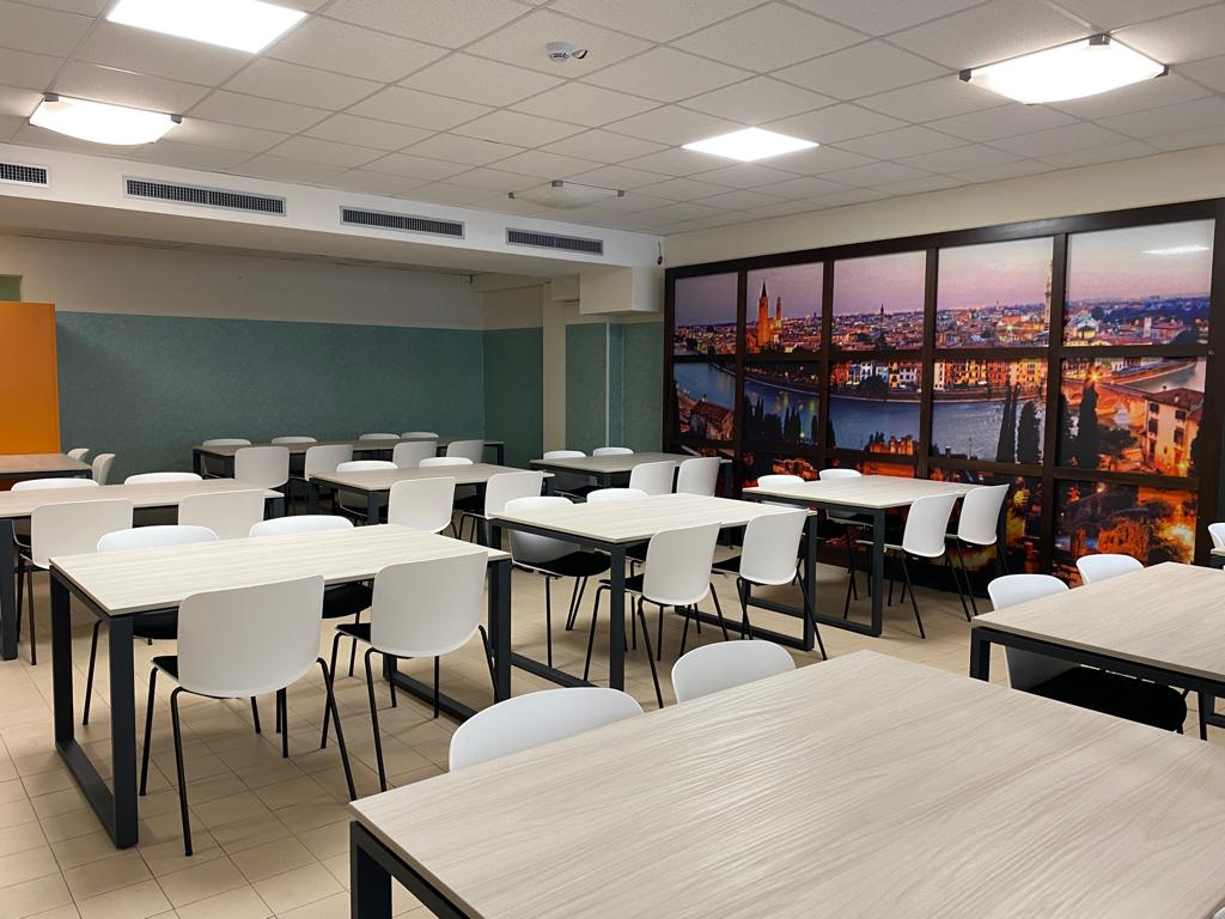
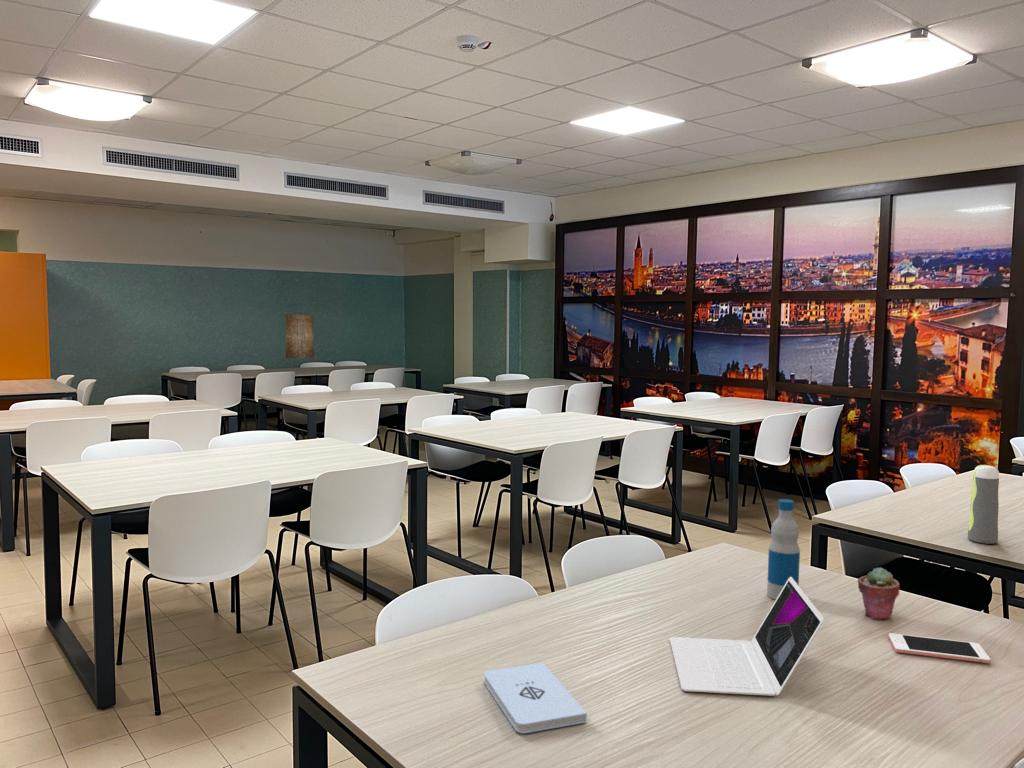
+ wall art (299, 336)
+ cell phone (937, 647)
+ bottle (784, 548)
+ laptop (740, 640)
+ notepad (531, 695)
+ water bottle (984, 503)
+ potted succulent (878, 591)
